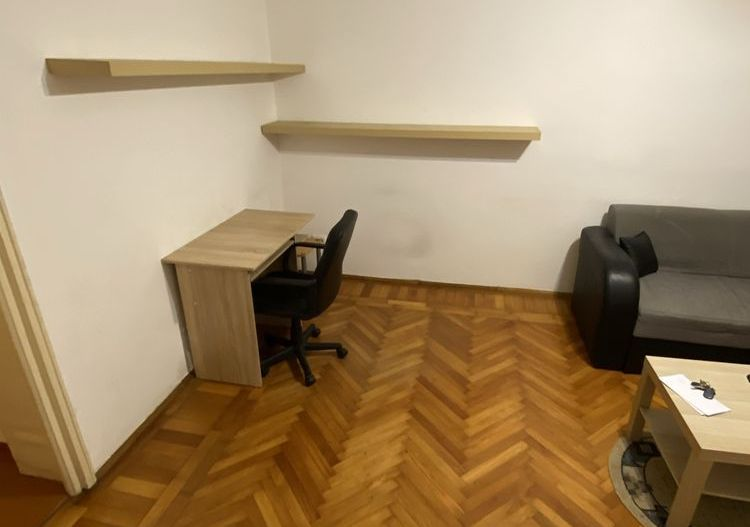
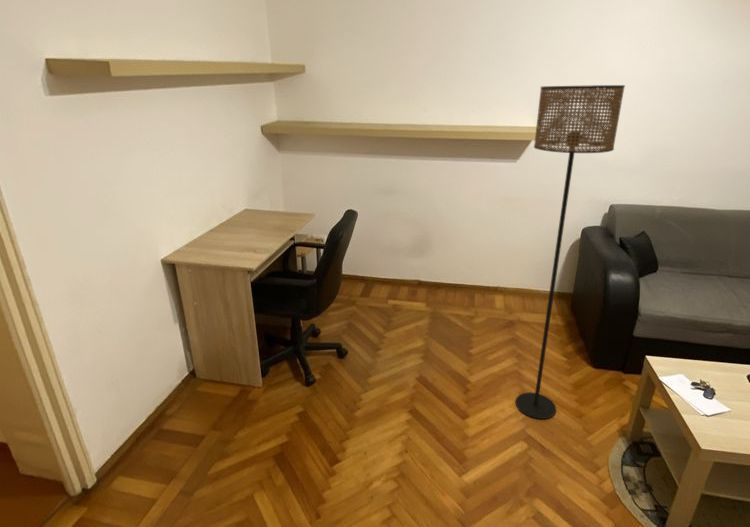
+ floor lamp (555, 268)
